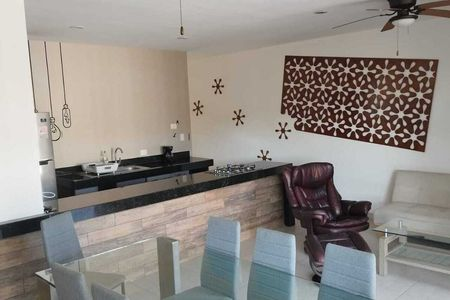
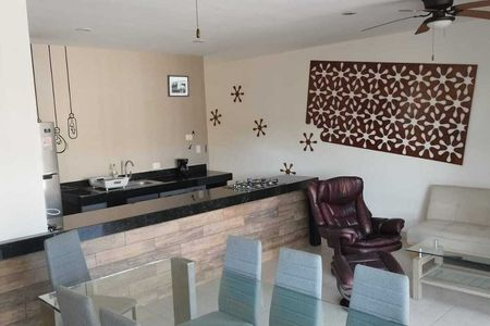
+ picture frame (177, 86)
